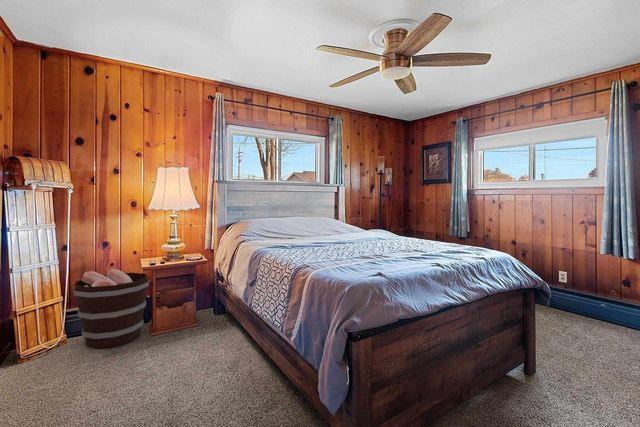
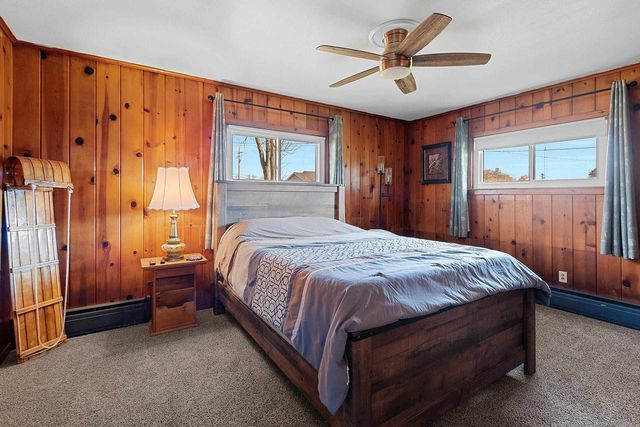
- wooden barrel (113, 305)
